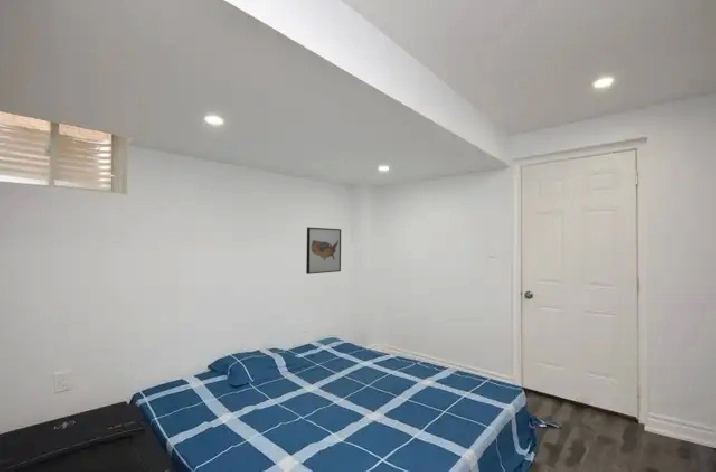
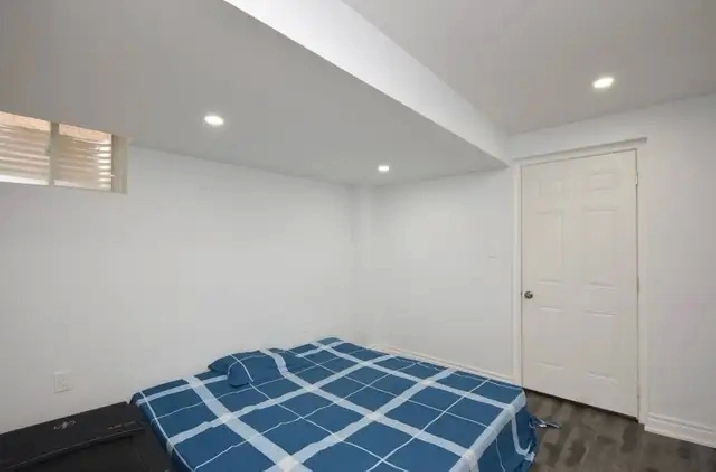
- wall art (324, 250)
